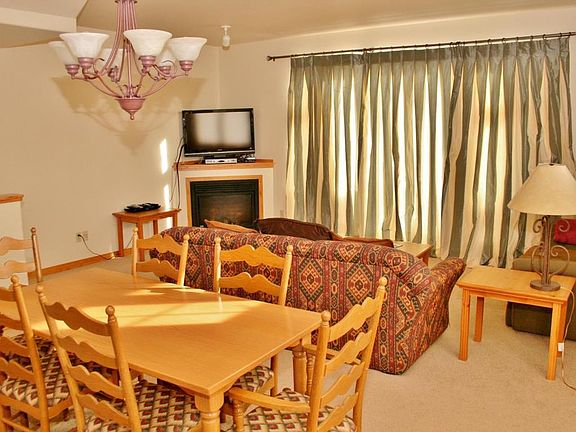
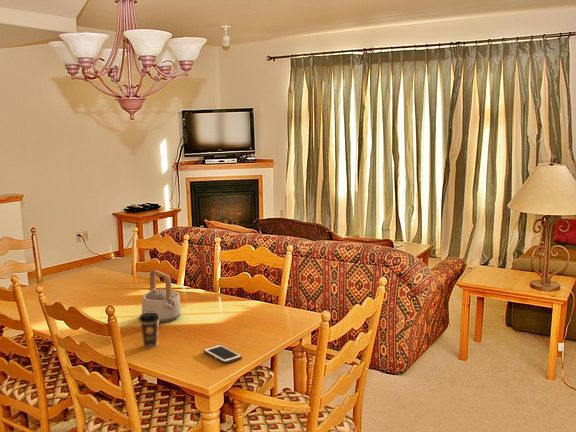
+ cell phone (222, 353)
+ coffee cup (149, 329)
+ teapot (162, 296)
